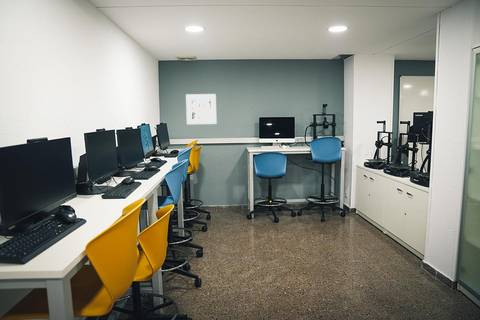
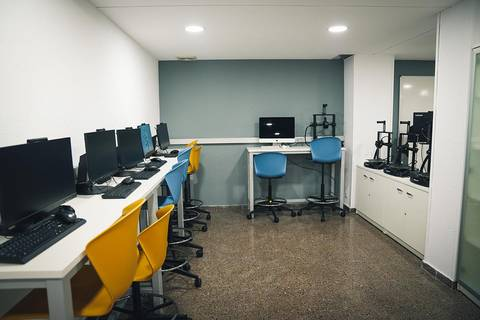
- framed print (201, 109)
